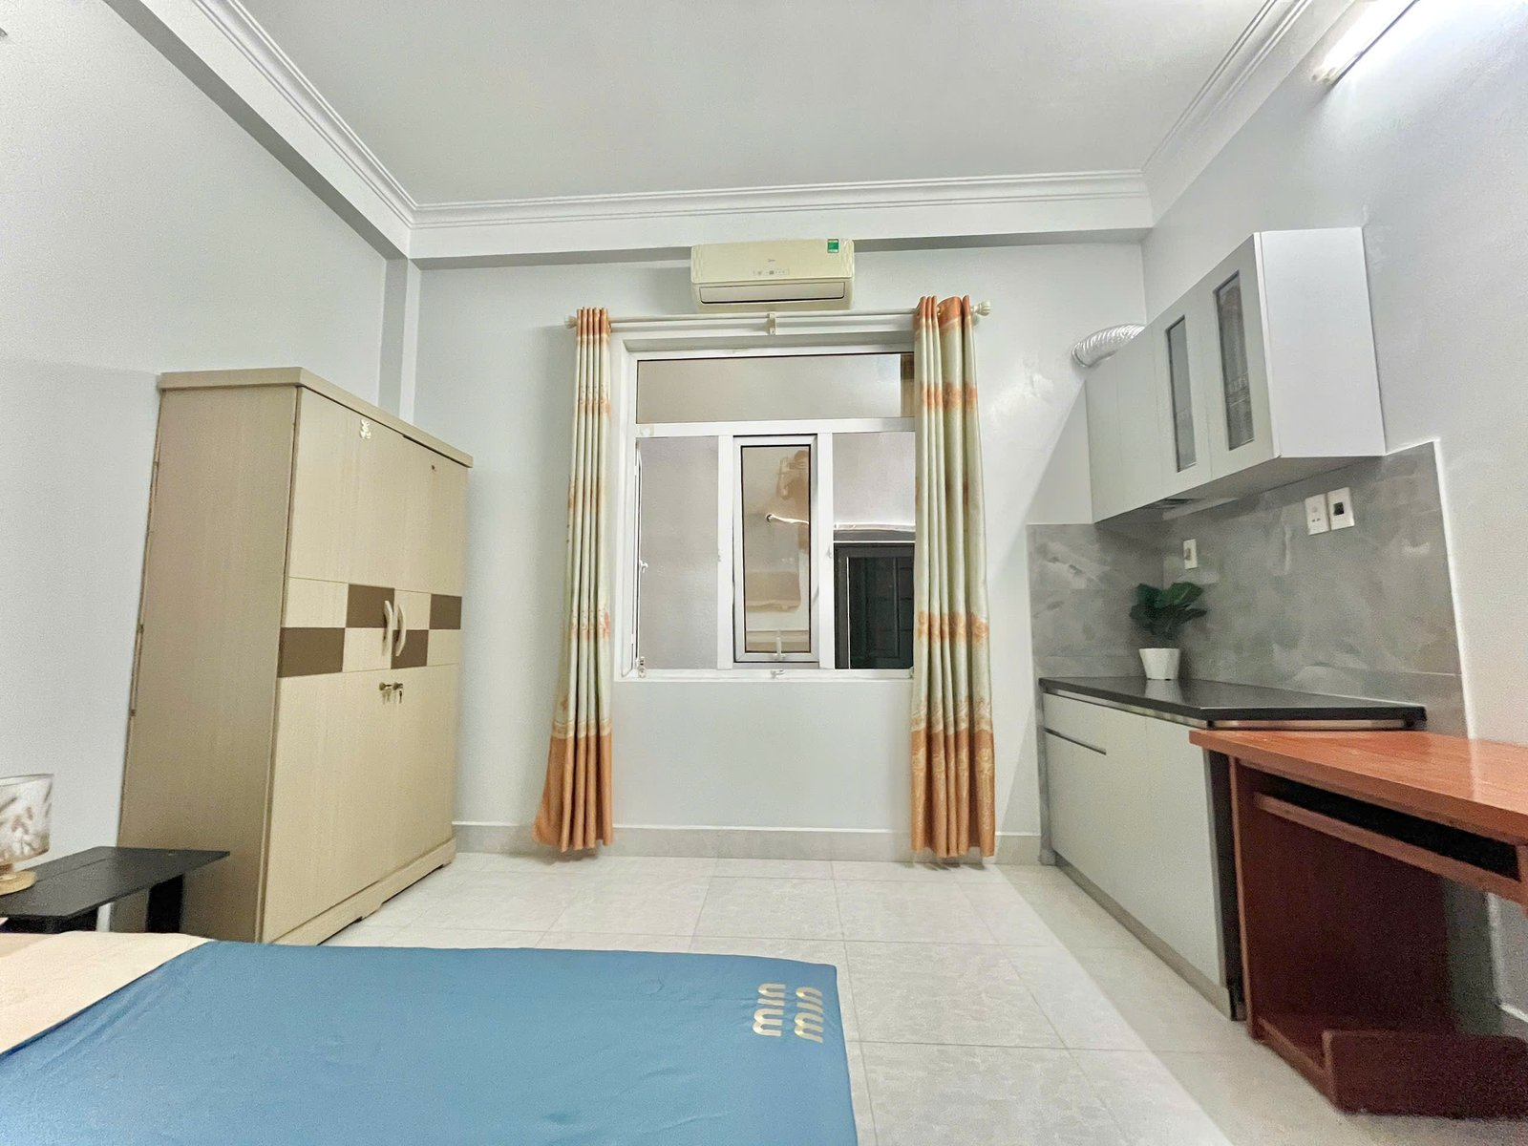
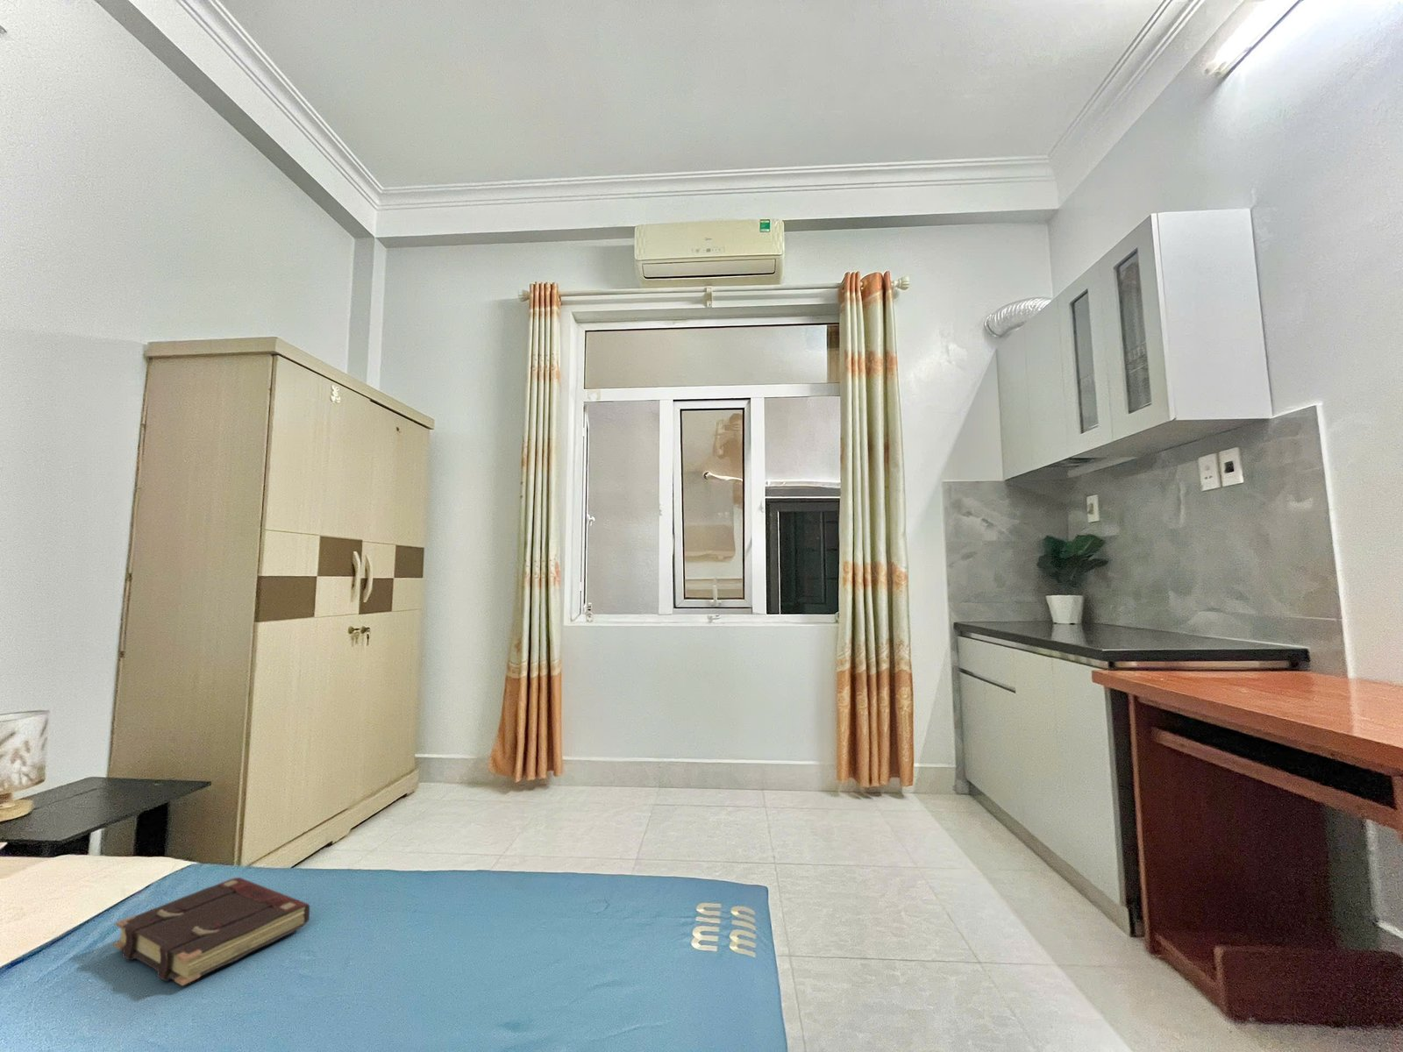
+ book (214, 923)
